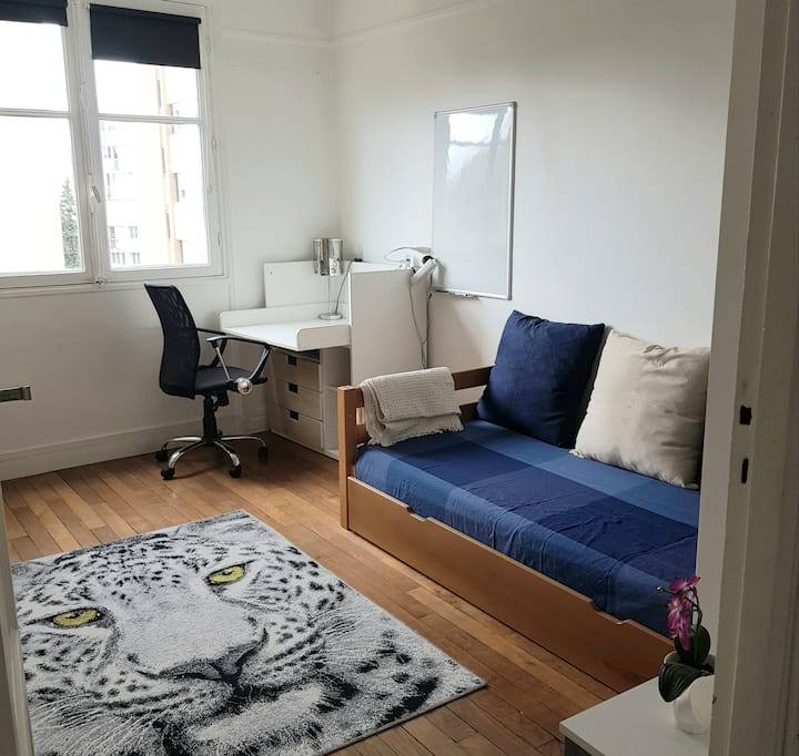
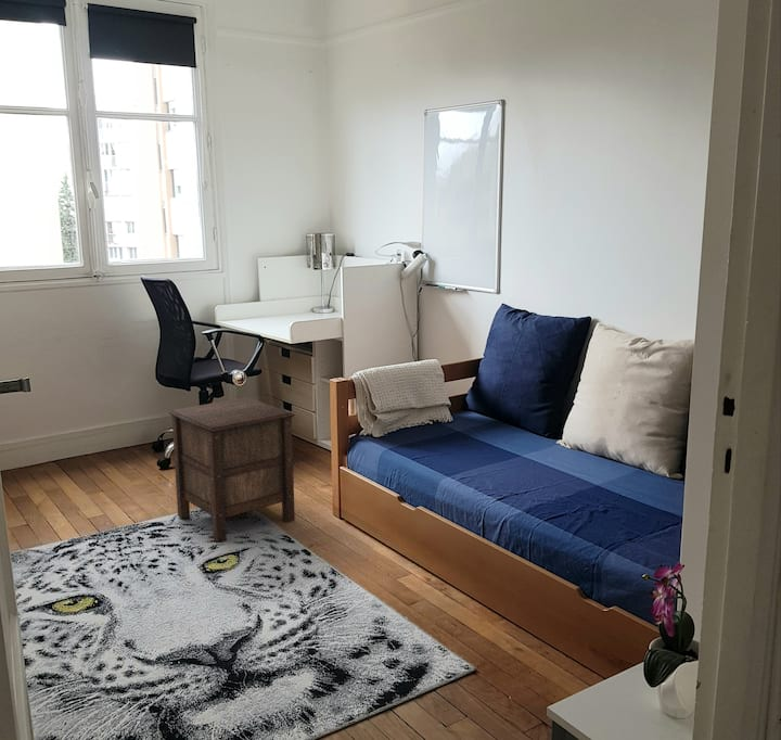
+ nightstand (233, 465)
